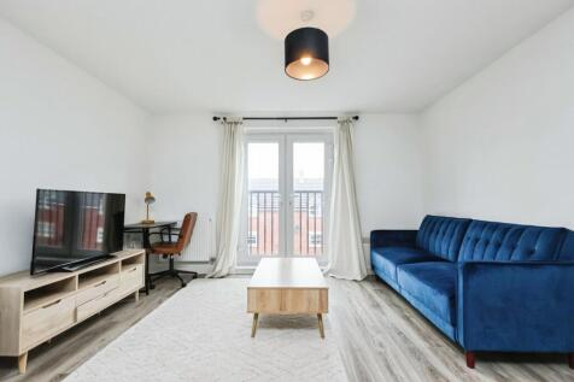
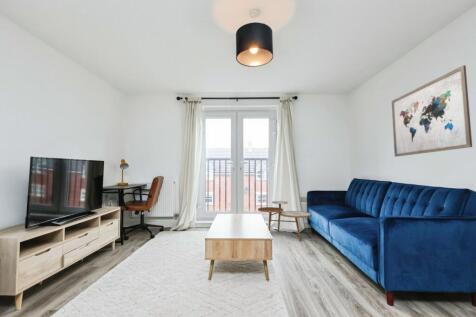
+ side table (285, 221)
+ wall art (423, 119)
